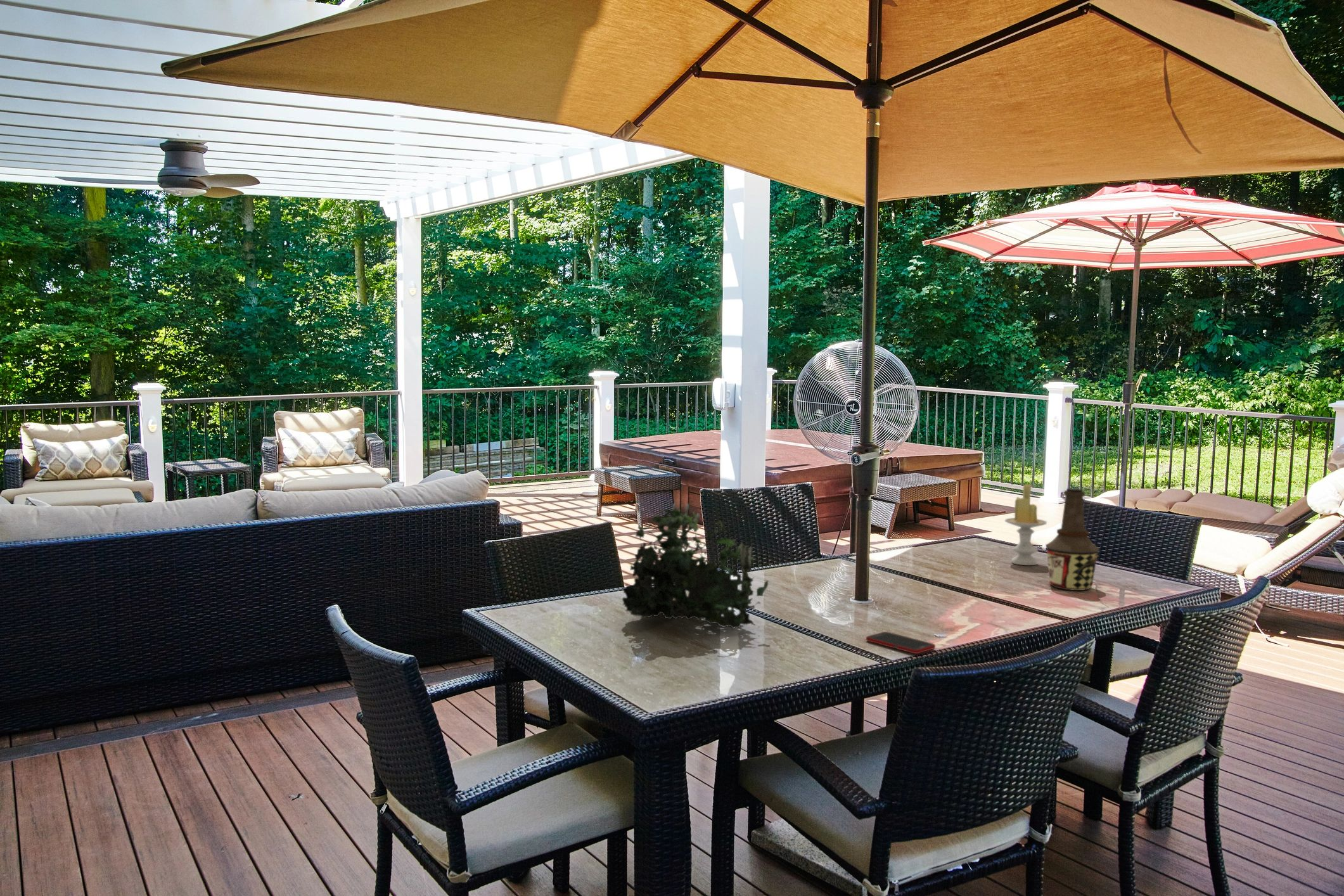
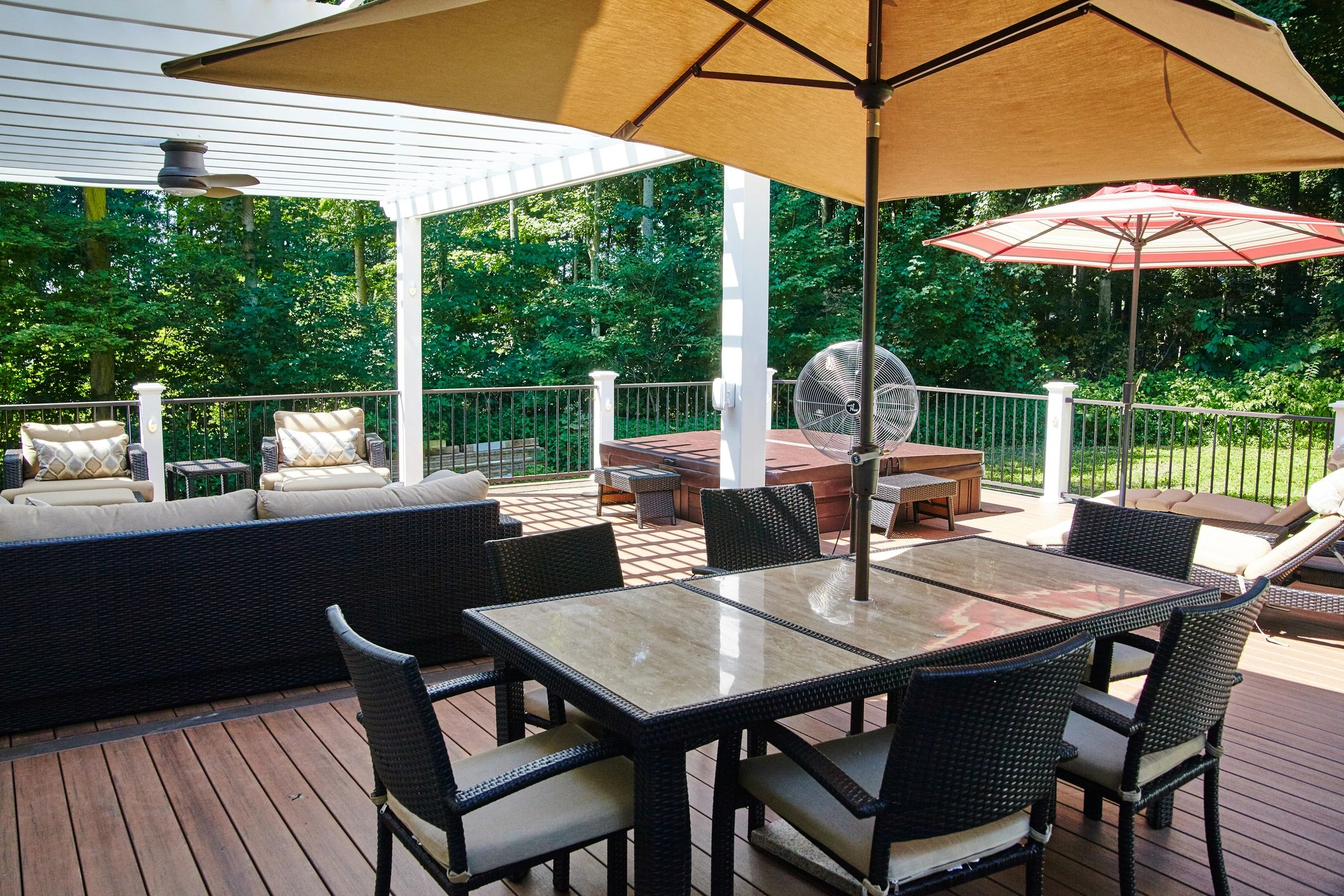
- candle (1025, 523)
- plant (686, 565)
- cell phone (900, 643)
- bottle (1072, 537)
